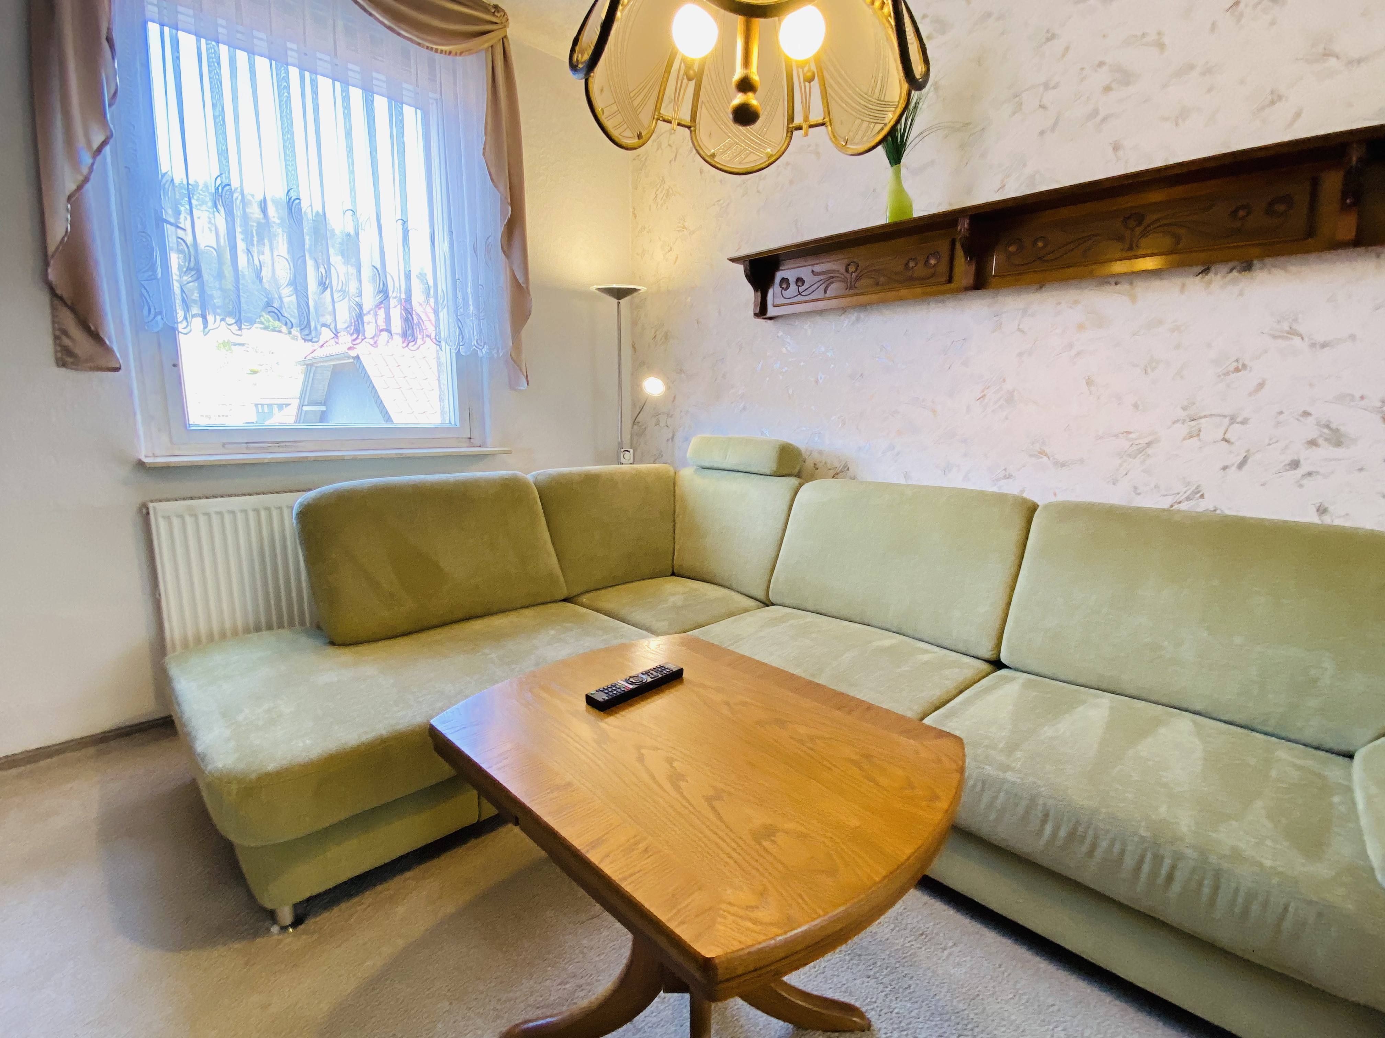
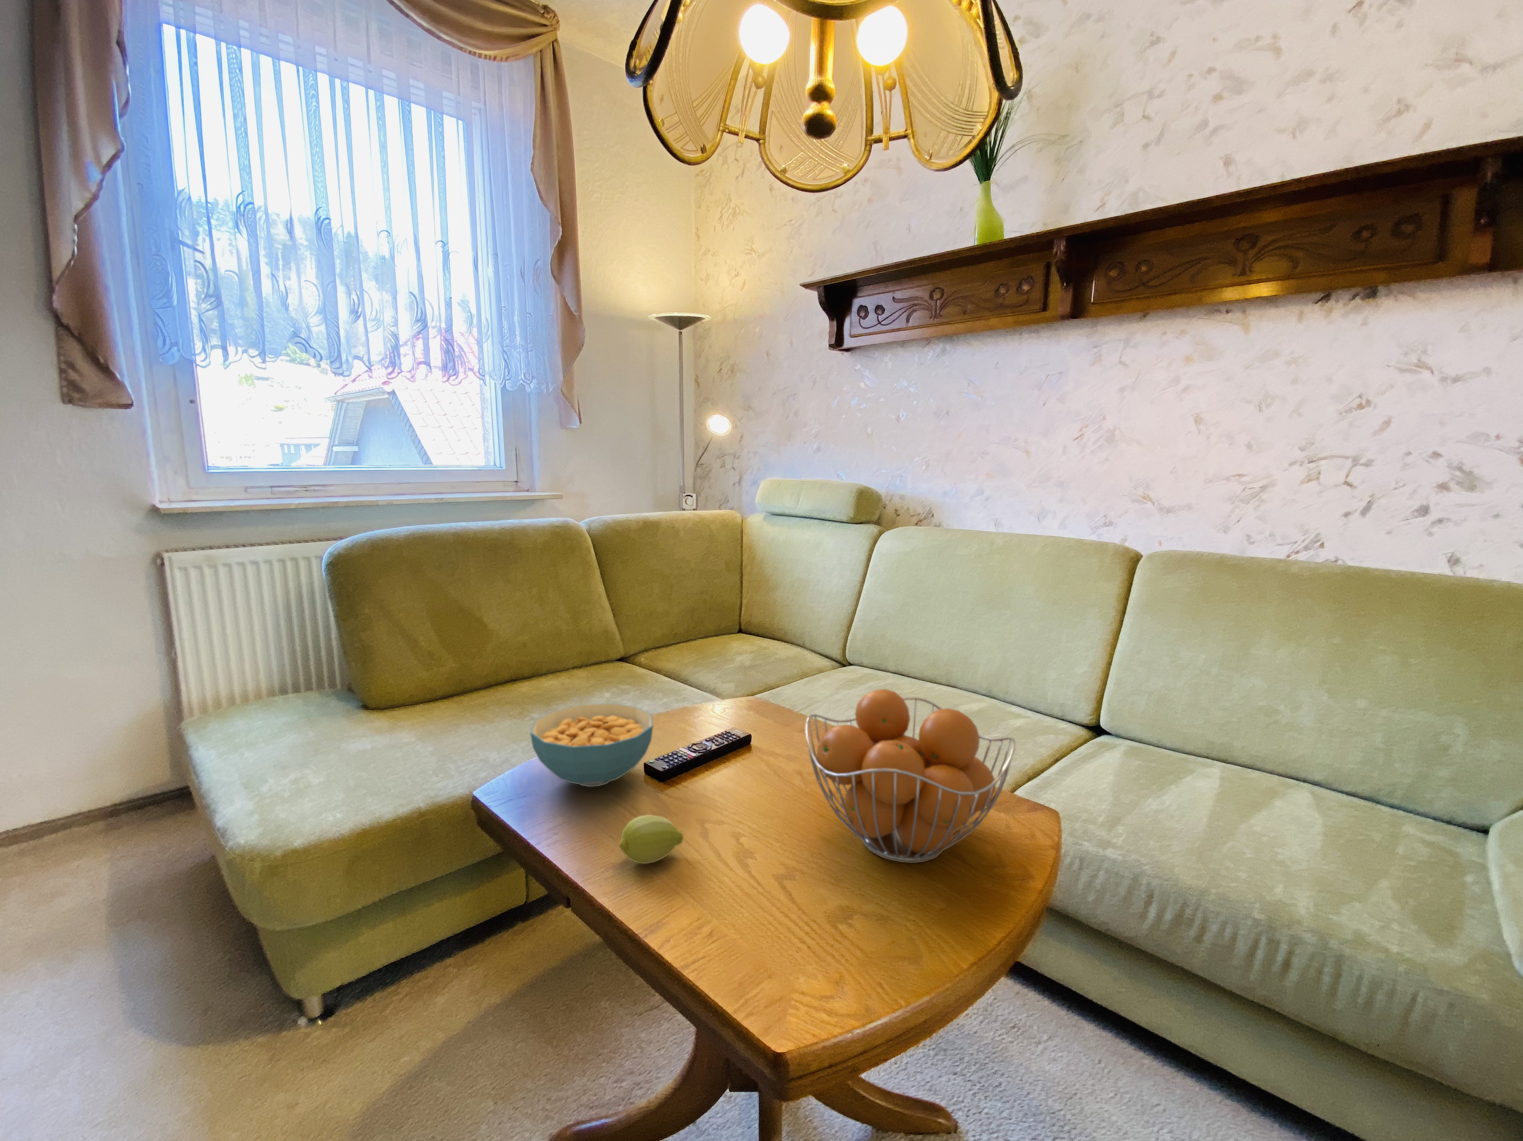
+ fruit (650, 838)
+ cereal bowl (594, 750)
+ fruit basket (904, 771)
